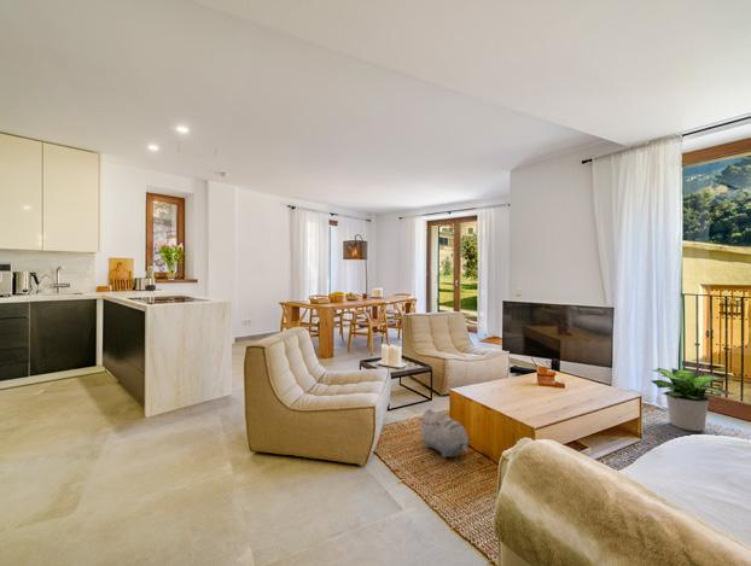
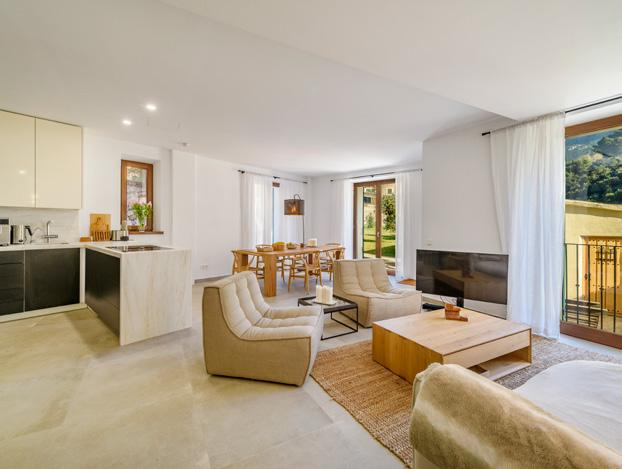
- plush toy (447, 432)
- potted plant (691, 401)
